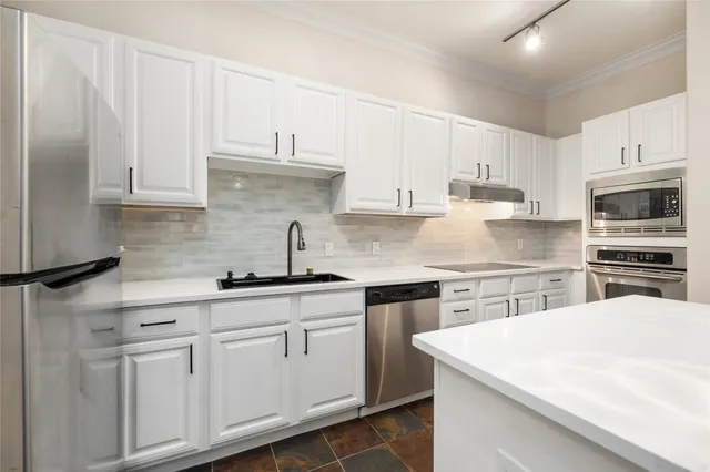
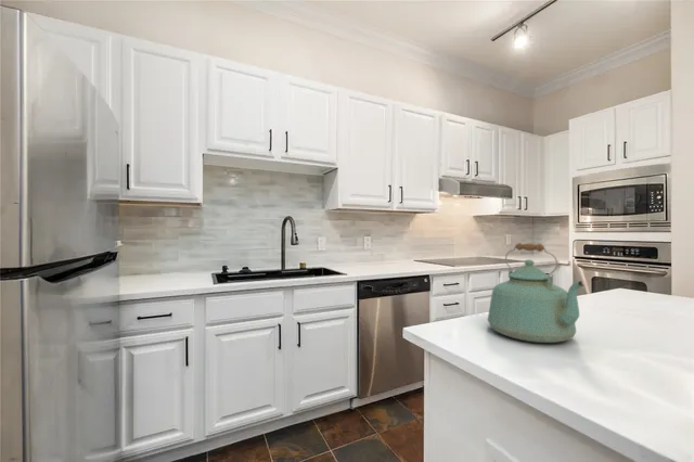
+ kettle (536, 288)
